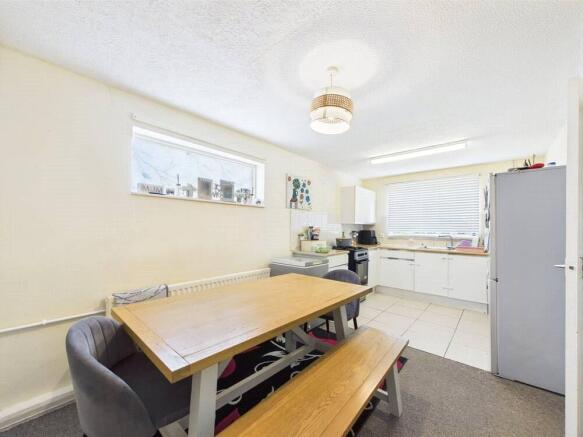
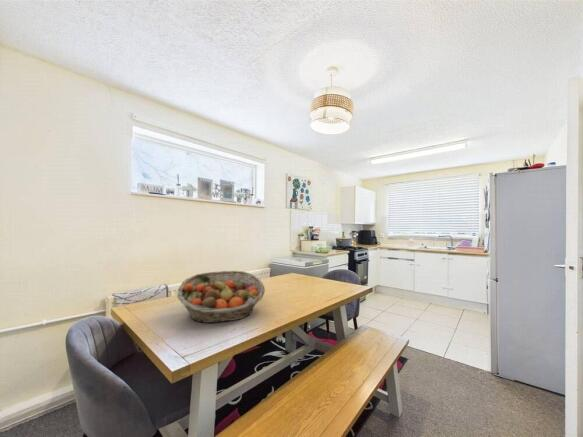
+ fruit basket (222, 294)
